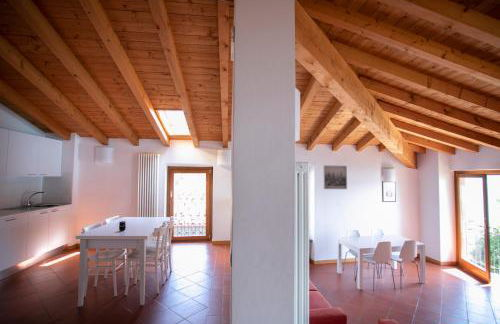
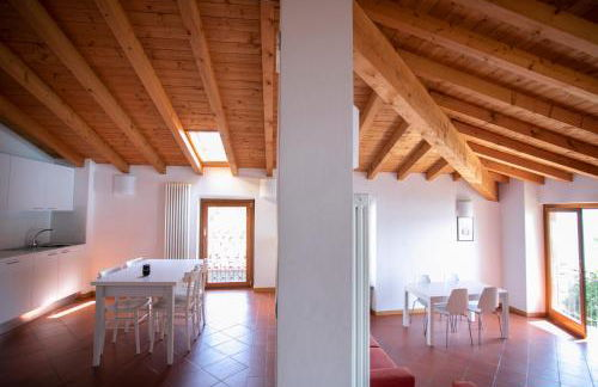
- wall art (335, 177)
